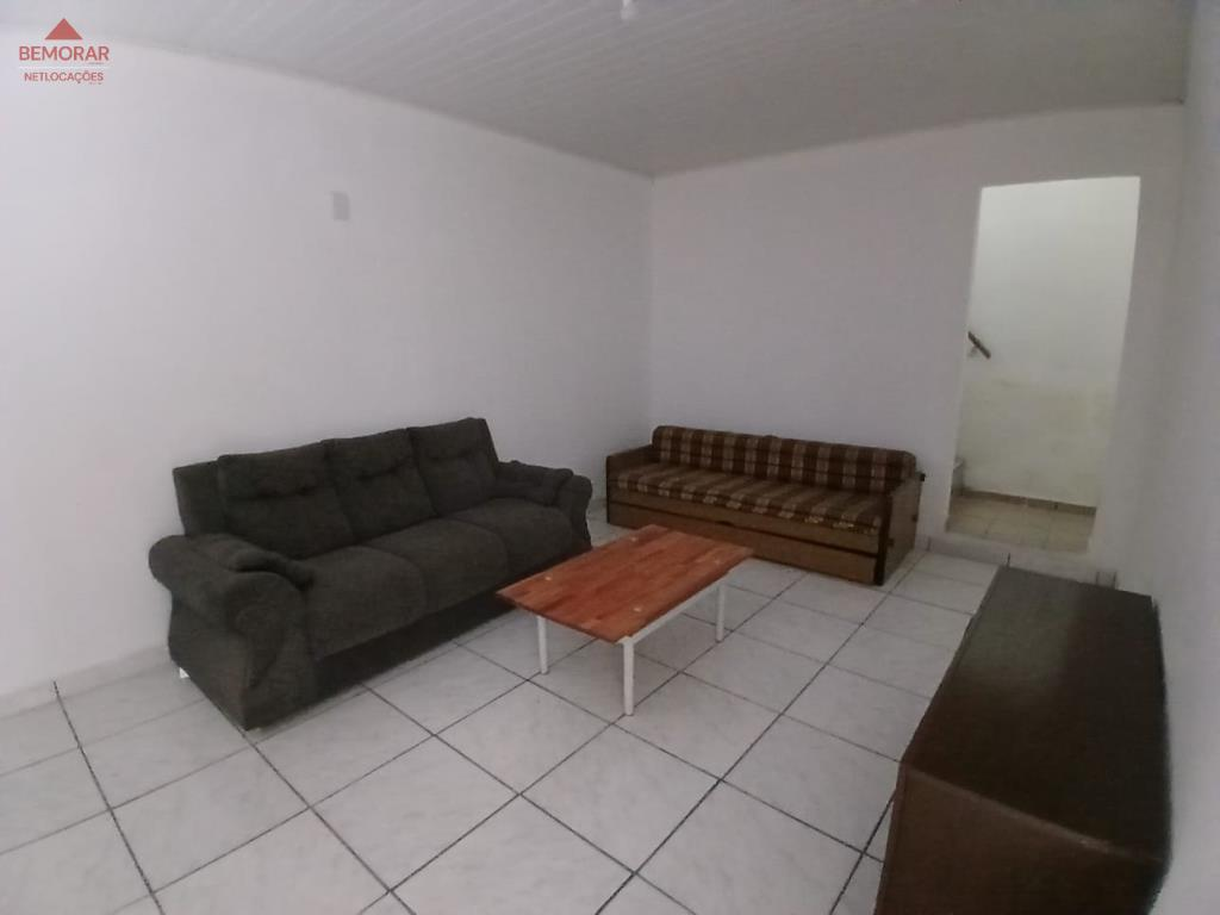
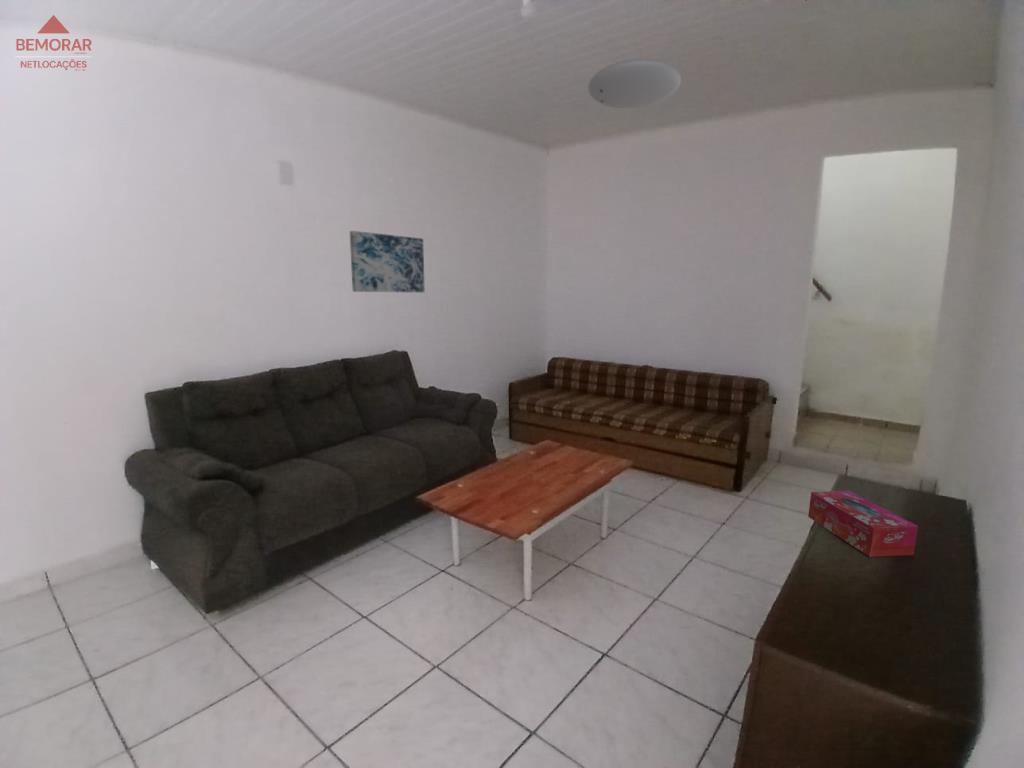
+ wall art (389, 263)
+ ceiling light (633, 85)
+ tissue box (858, 521)
